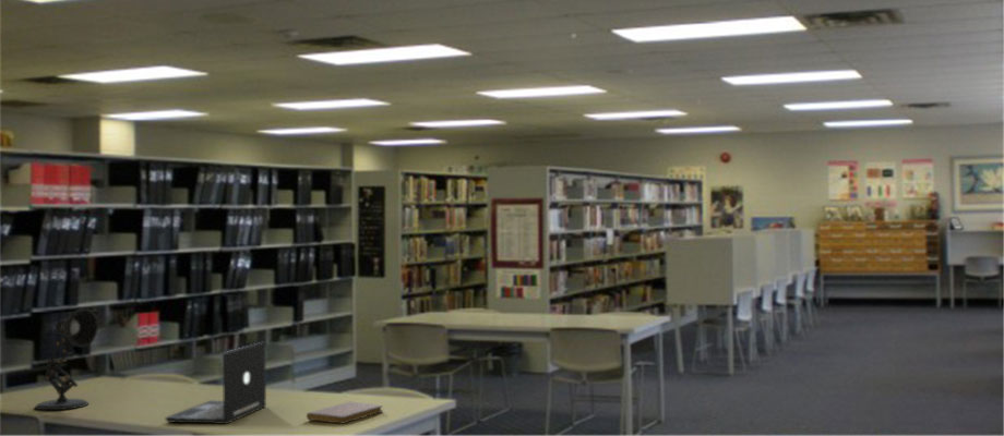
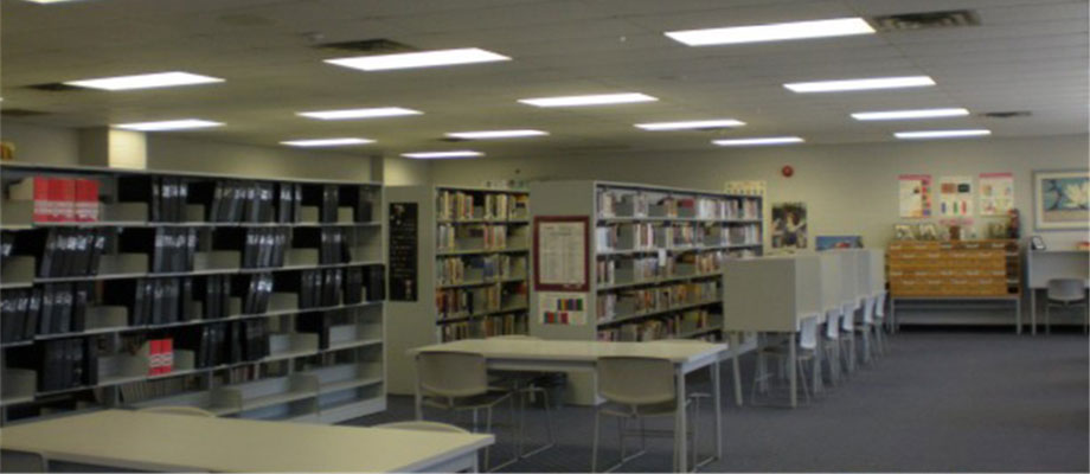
- desk lamp (63, 356)
- laptop (224, 380)
- notebook (345, 412)
